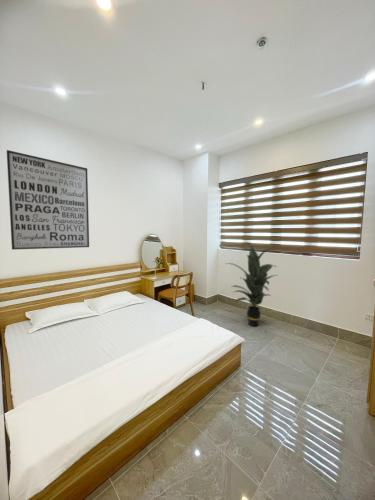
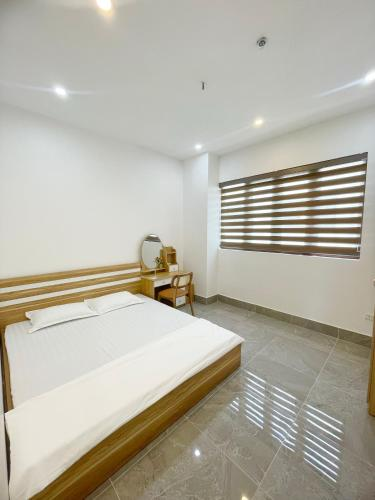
- wall art (53, 205)
- indoor plant (253, 283)
